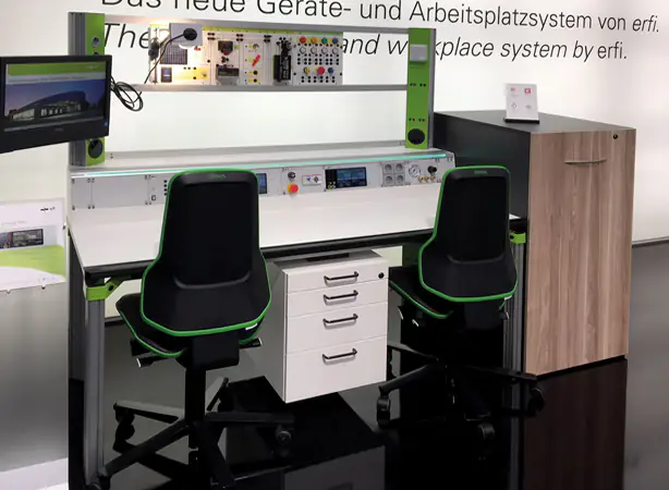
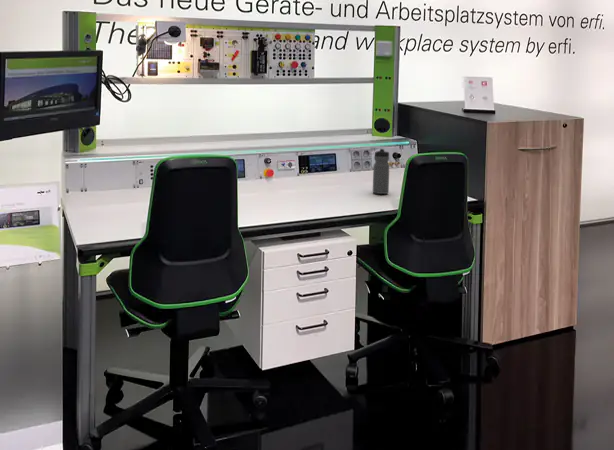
+ water bottle (381, 170)
